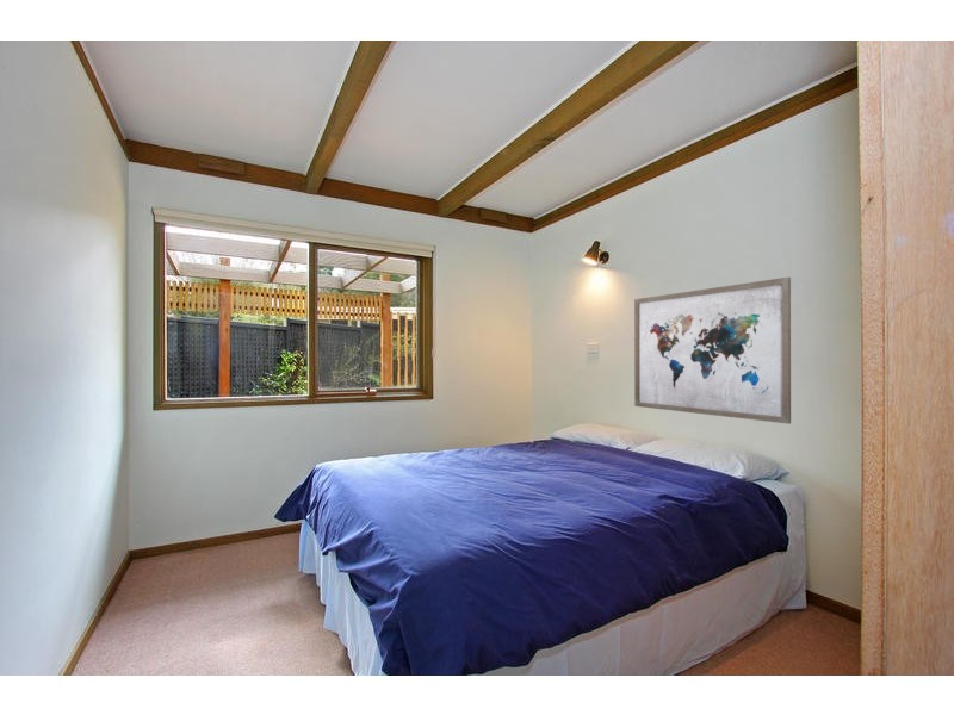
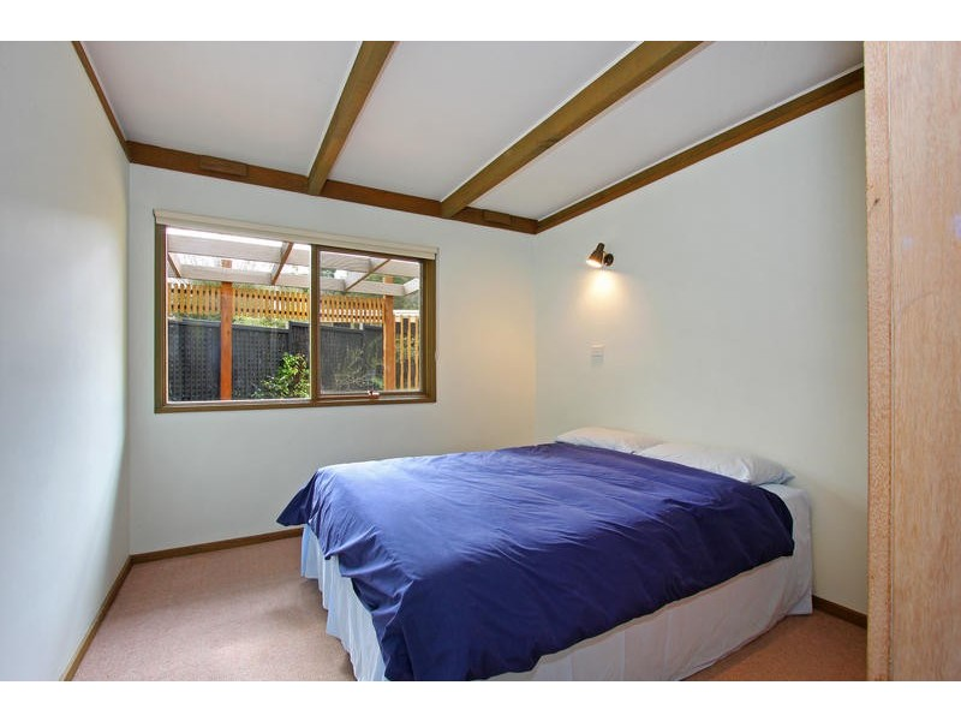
- wall art (700, 352)
